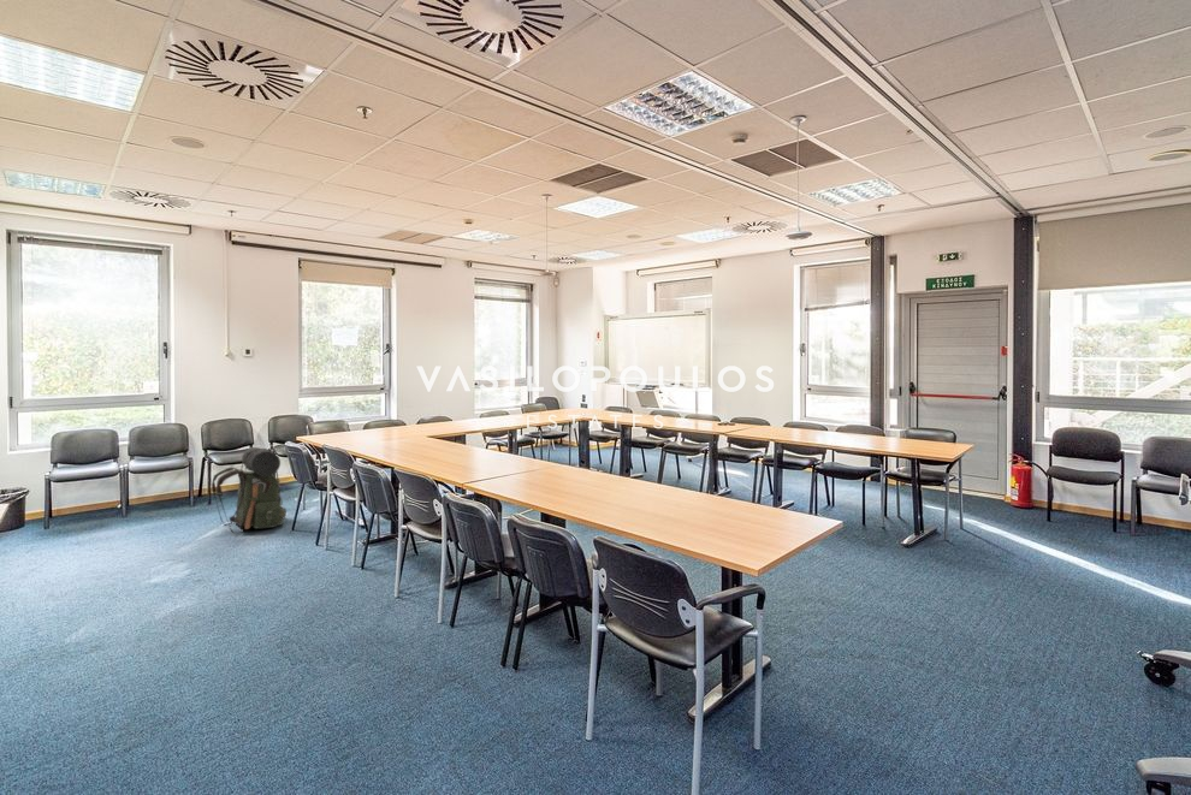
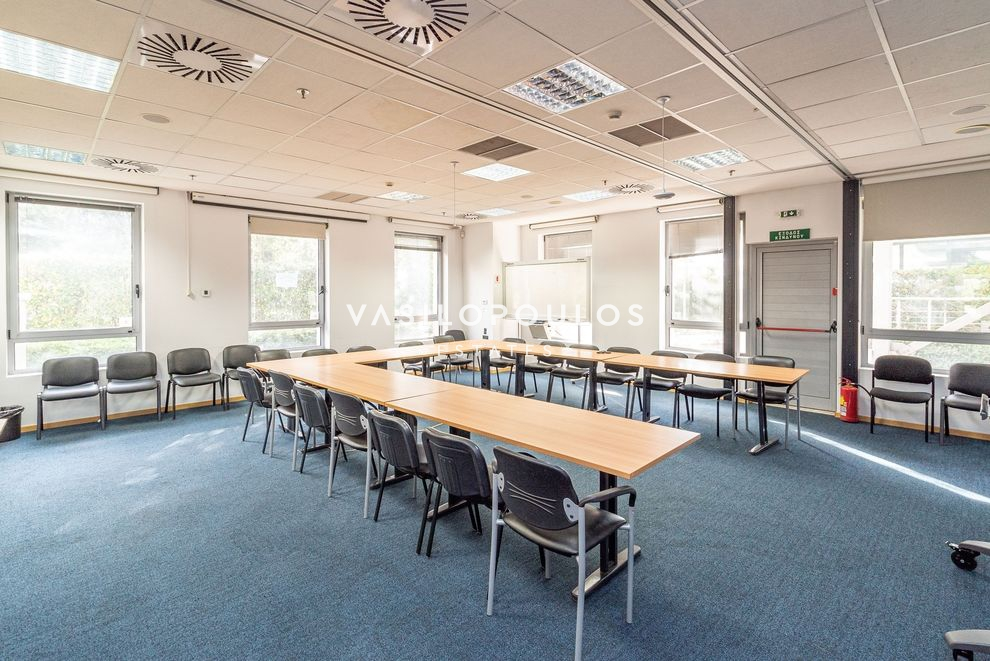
- backpack (250, 487)
